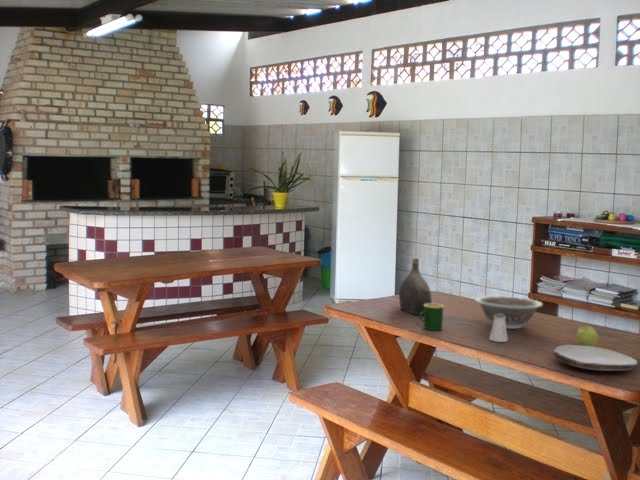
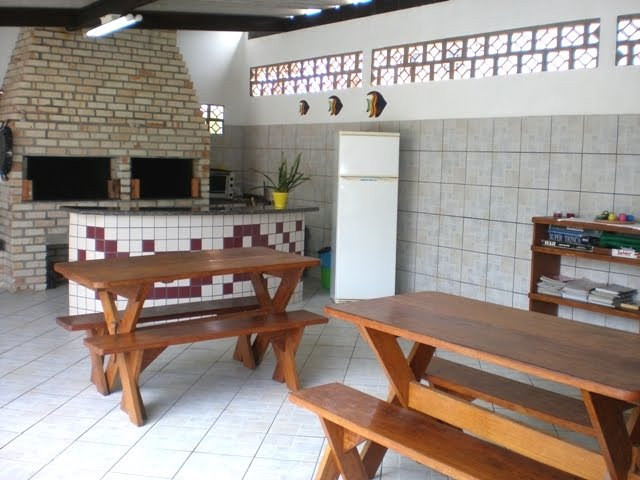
- apple (587, 337)
- saltshaker (499, 327)
- mug (430, 317)
- decorative bowl (508, 313)
- water jug (415, 284)
- plate (594, 359)
